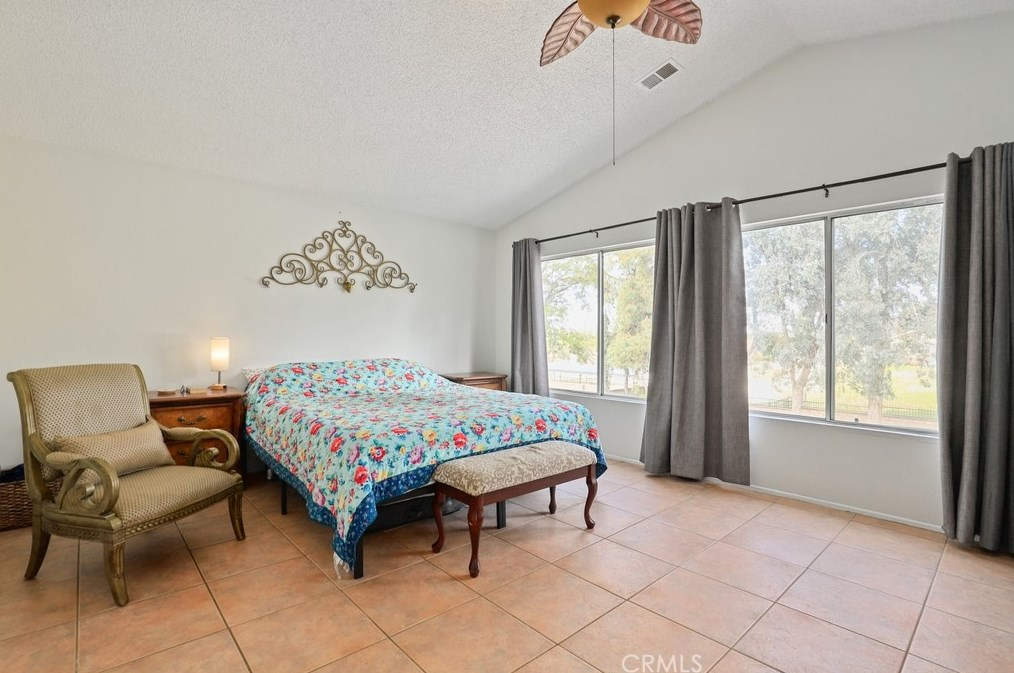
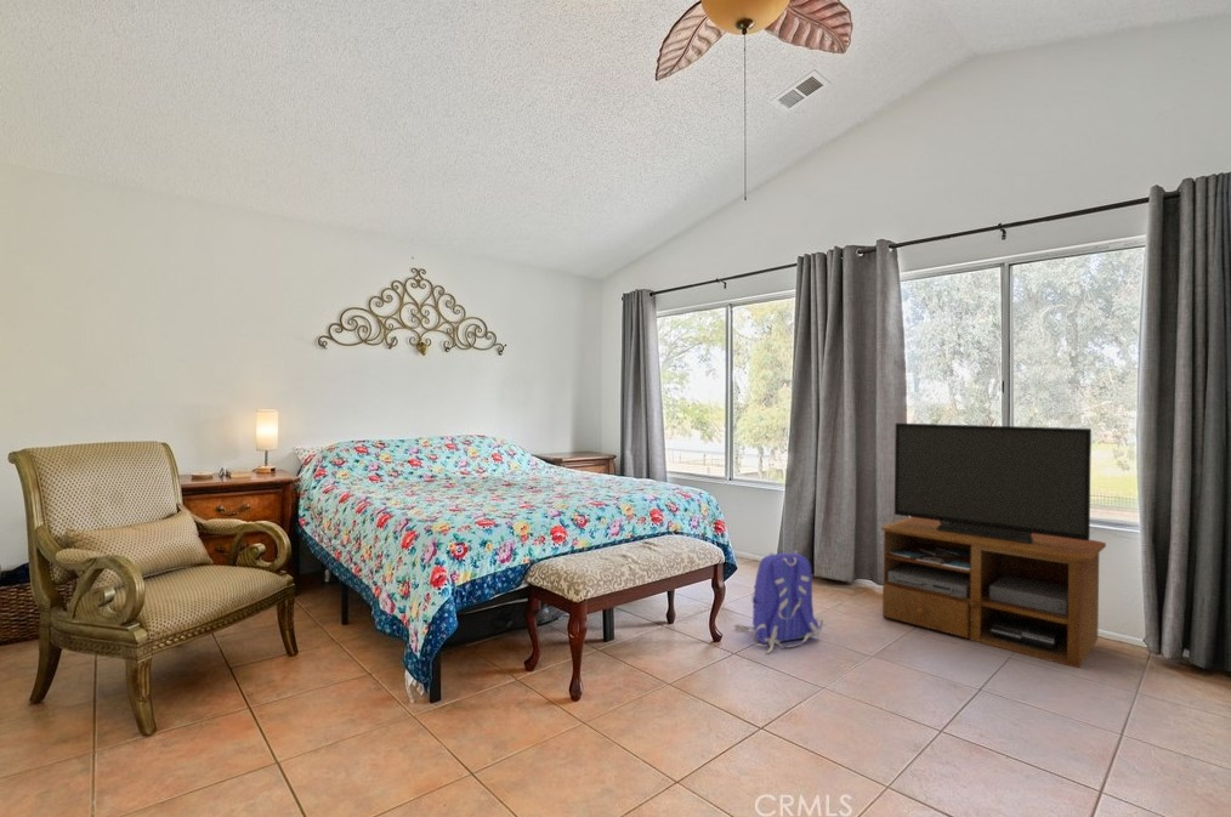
+ backpack (777, 592)
+ tv stand (985, 527)
